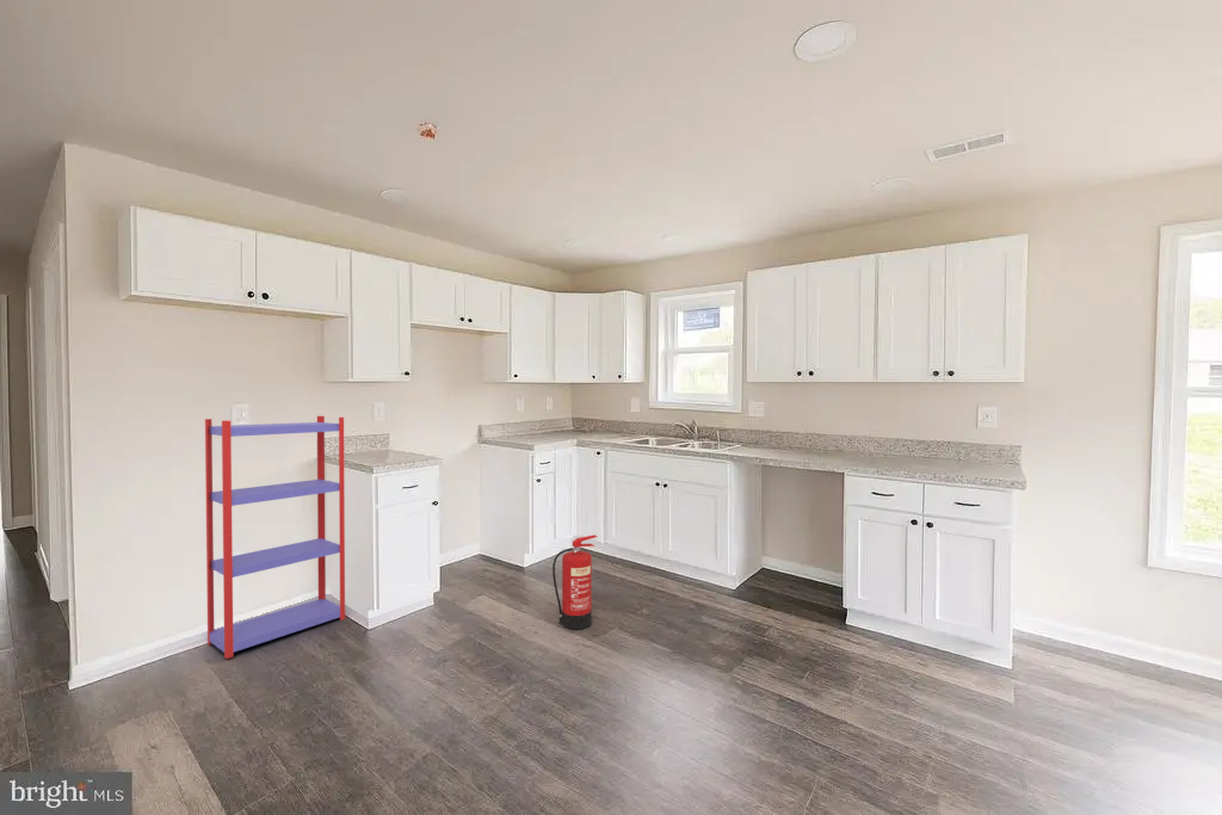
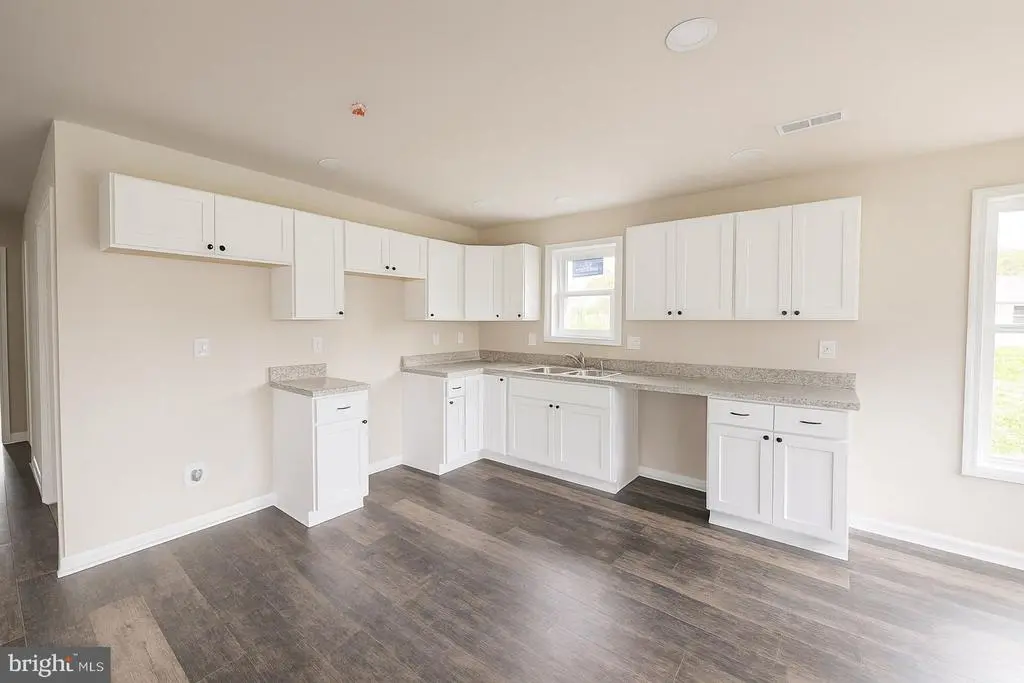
- fire extinguisher (574, 580)
- shelving unit (283, 545)
